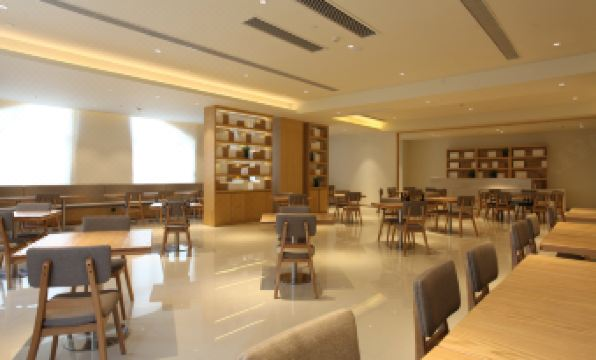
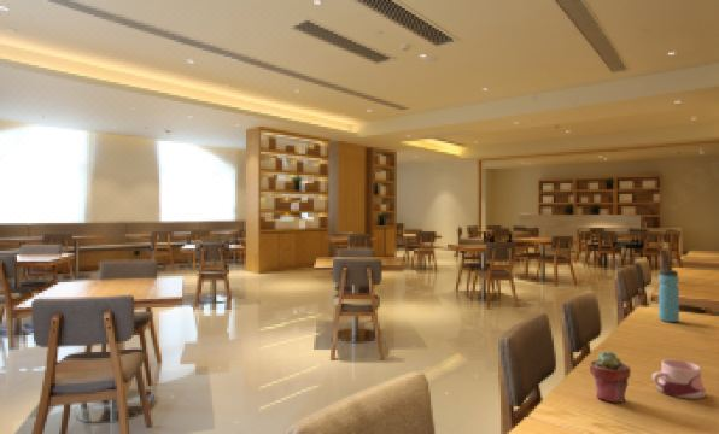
+ potted succulent (609, 374)
+ water bottle (668, 293)
+ mug (677, 377)
